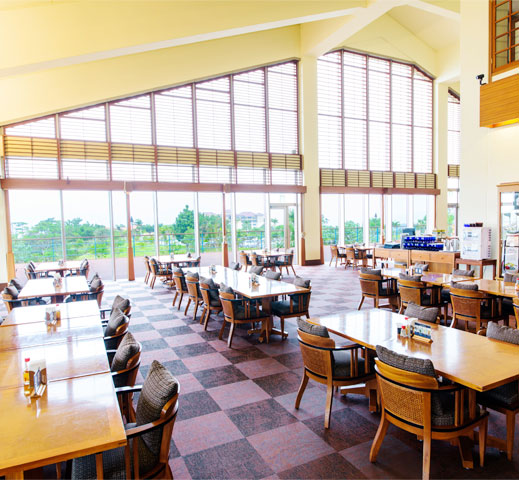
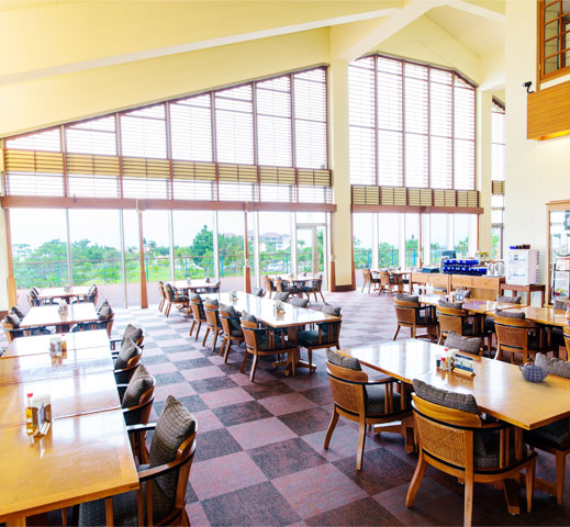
+ teapot (534, 371)
